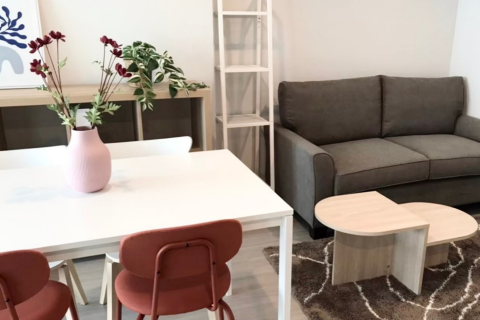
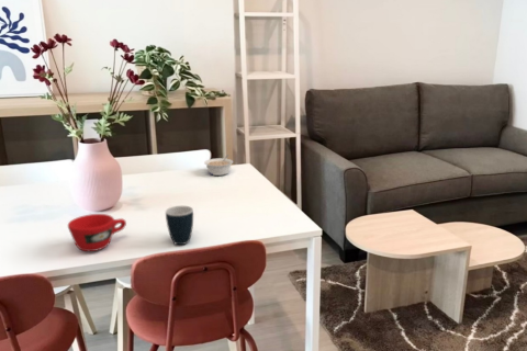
+ legume (218, 166)
+ mug (179, 224)
+ cup (99, 231)
